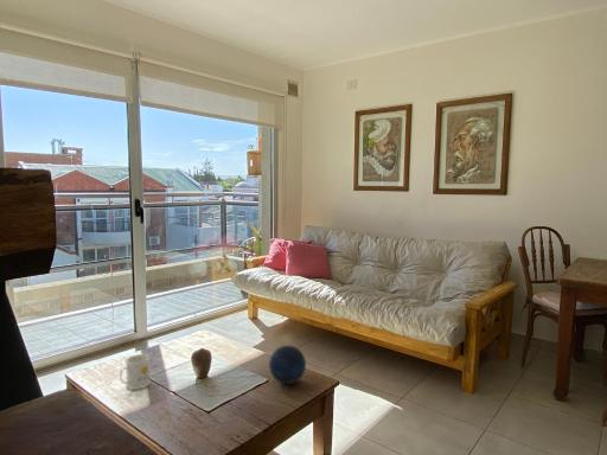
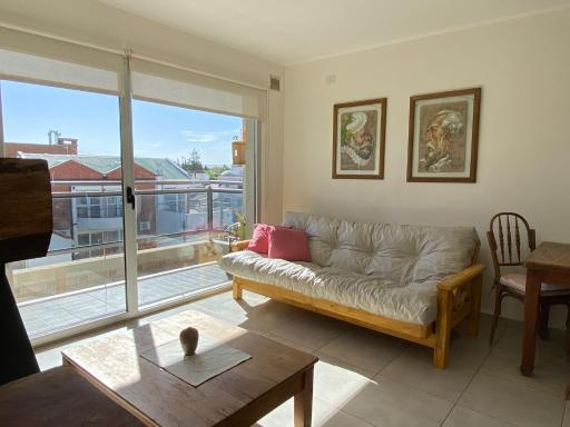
- decorative orb (287, 364)
- mug (135, 372)
